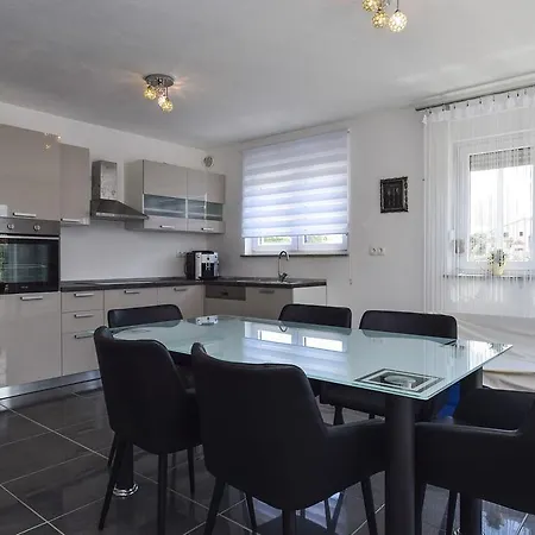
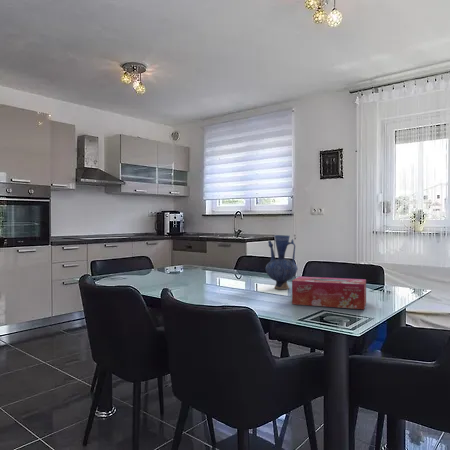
+ tissue box (329, 291)
+ vase (281, 261)
